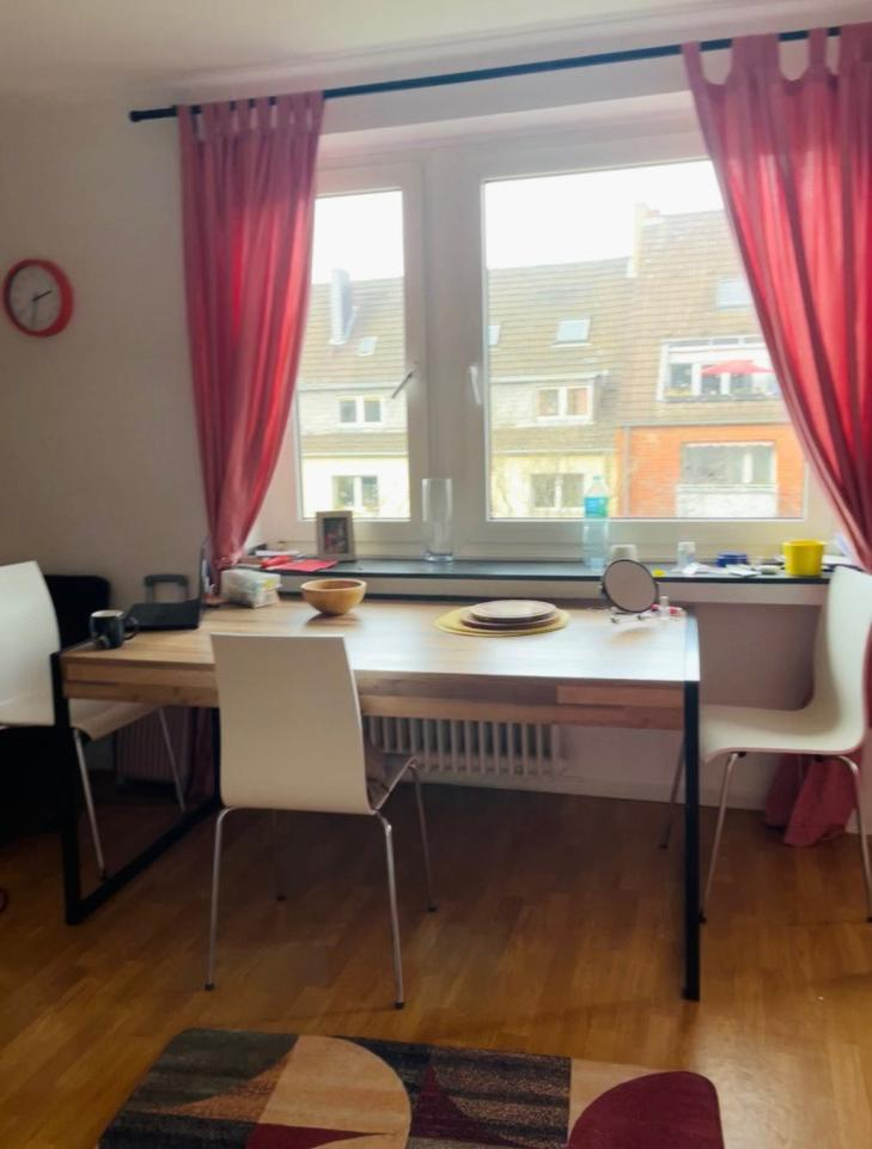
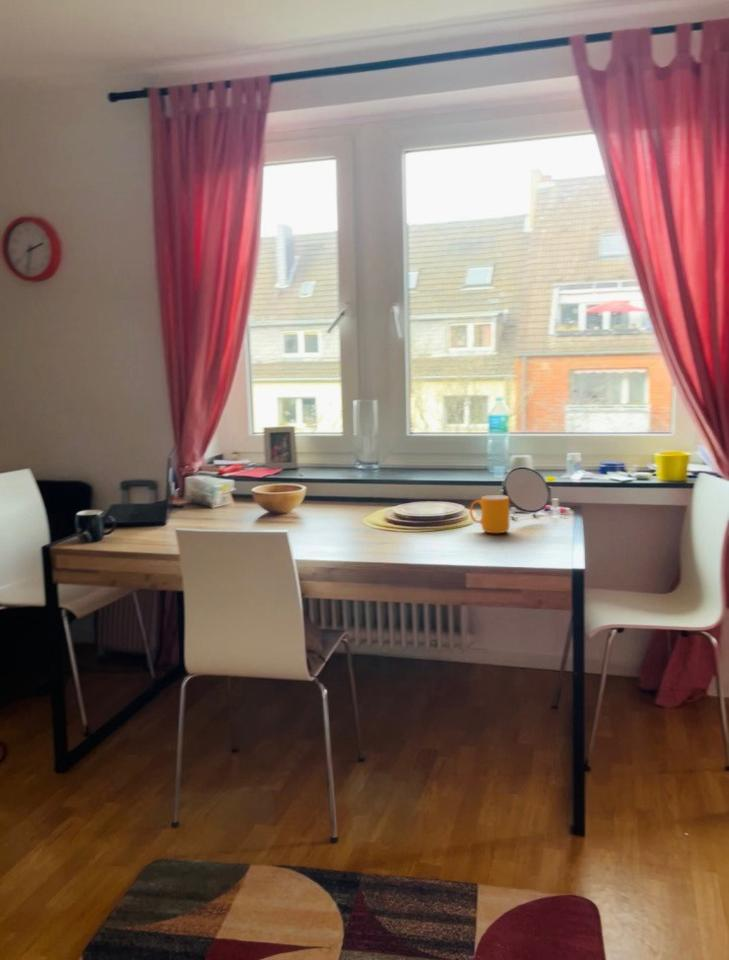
+ mug (489, 514)
